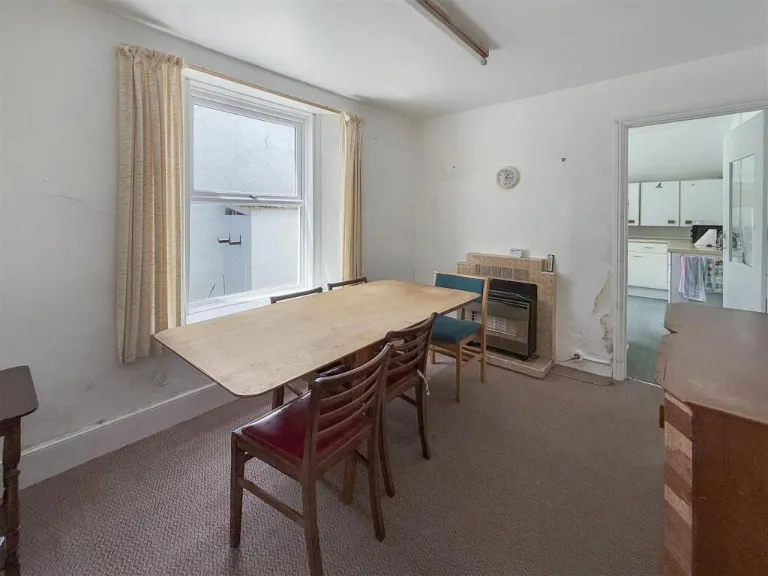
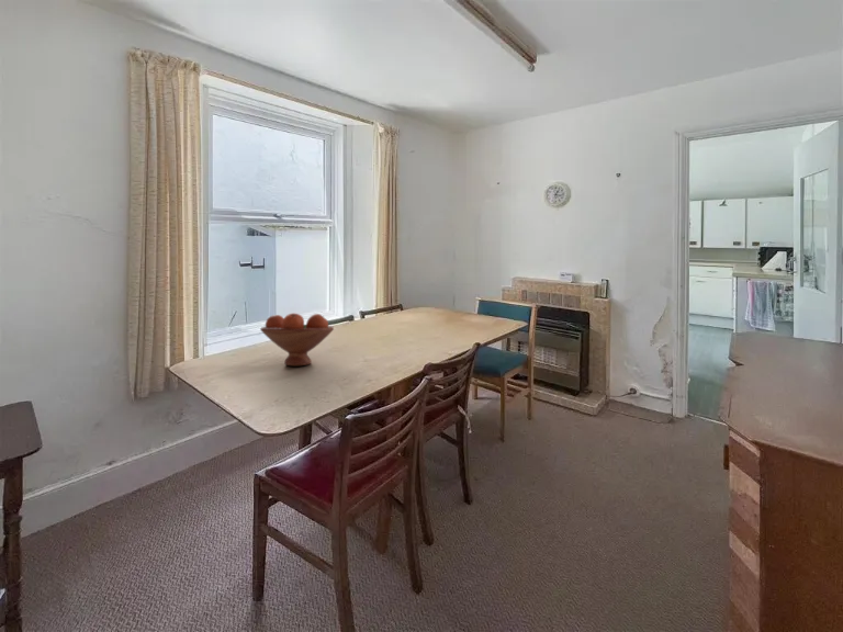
+ fruit bowl (297, 338)
